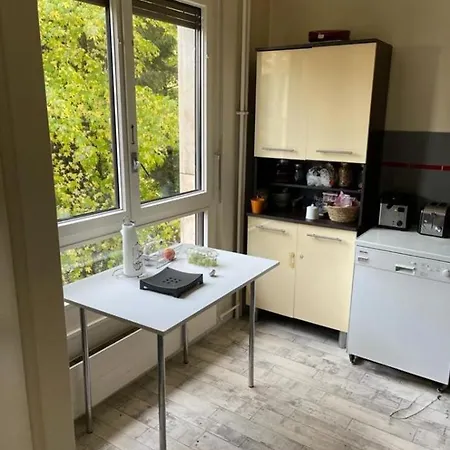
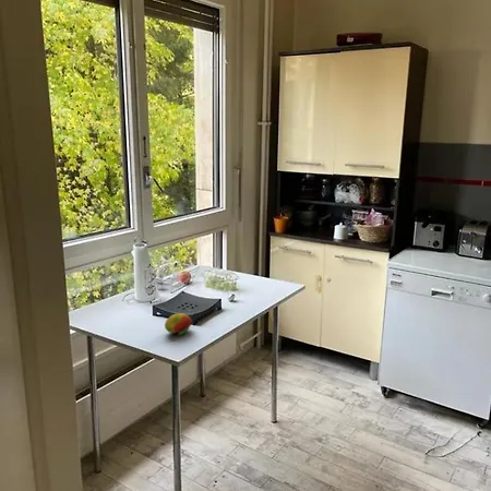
+ fruit (178, 323)
